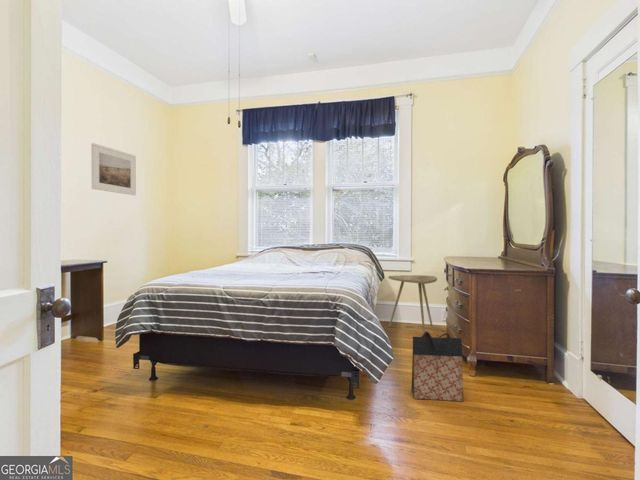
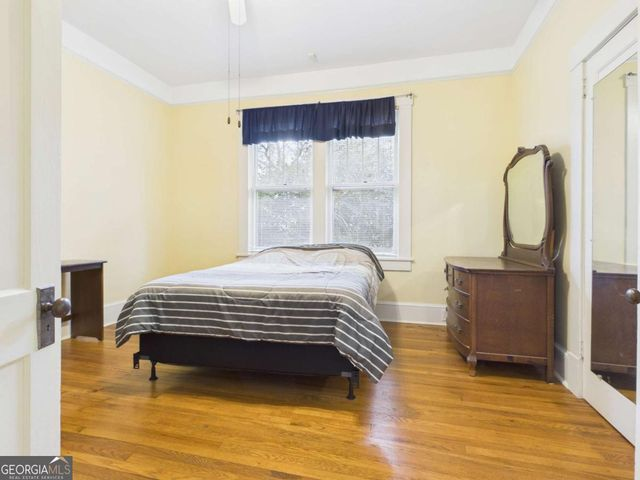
- side table (420, 304)
- bag (436, 363)
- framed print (115, 171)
